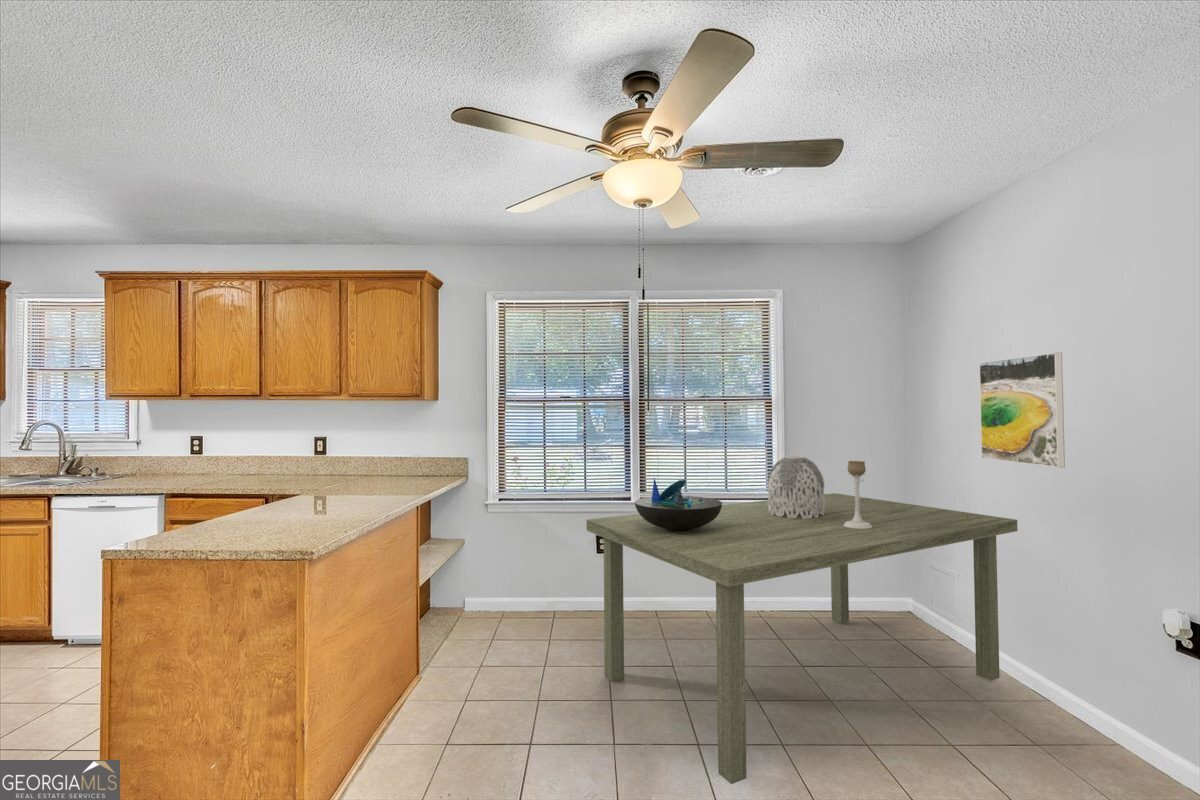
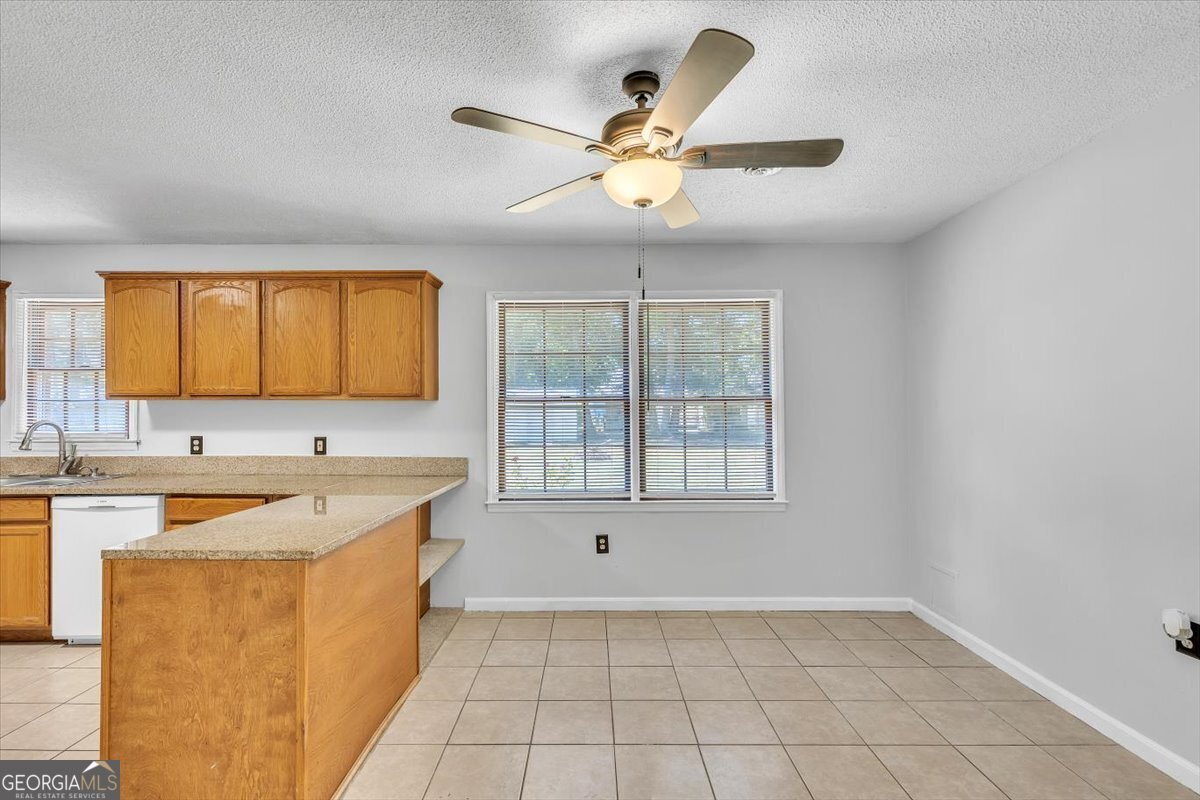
- dining table (796, 573)
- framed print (1018, 410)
- candle holder (857, 493)
- vase (795, 484)
- decorative bowl (678, 502)
